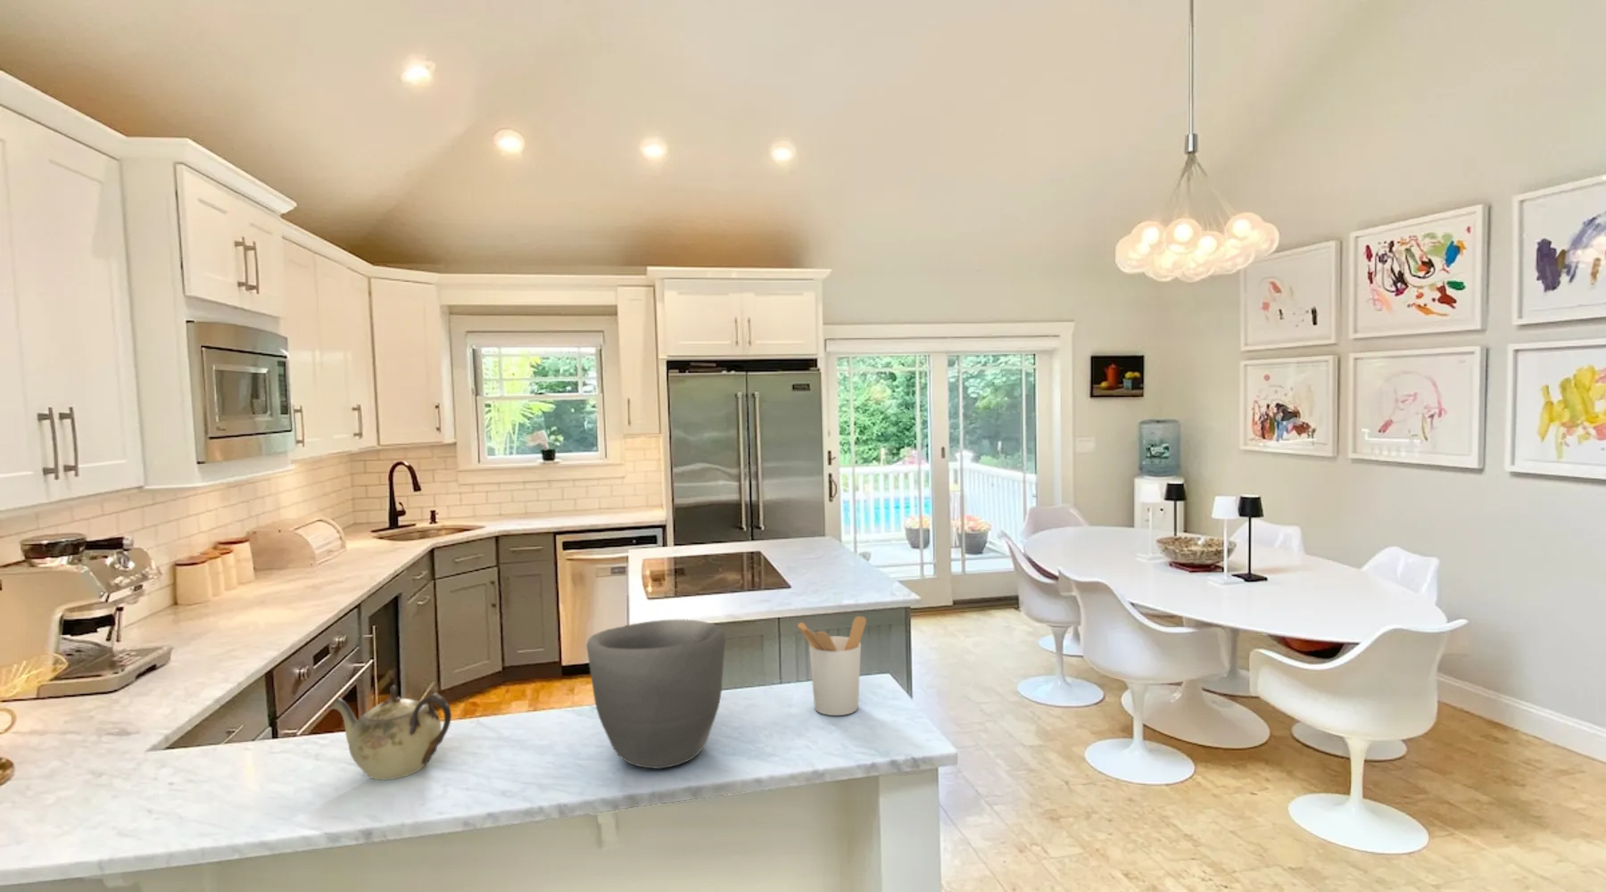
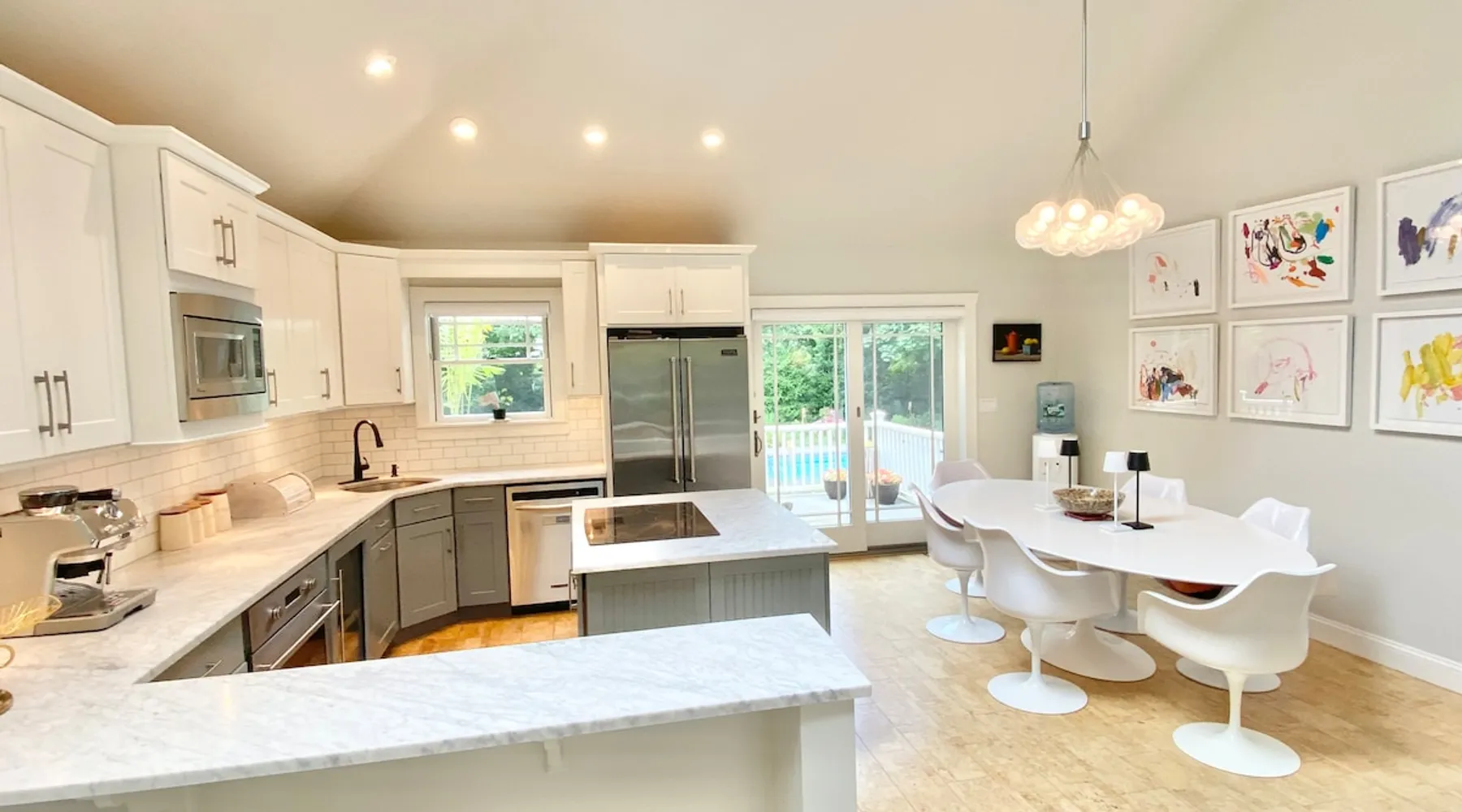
- utensil holder (829, 664)
- bowl (658, 690)
- teapot (389, 728)
